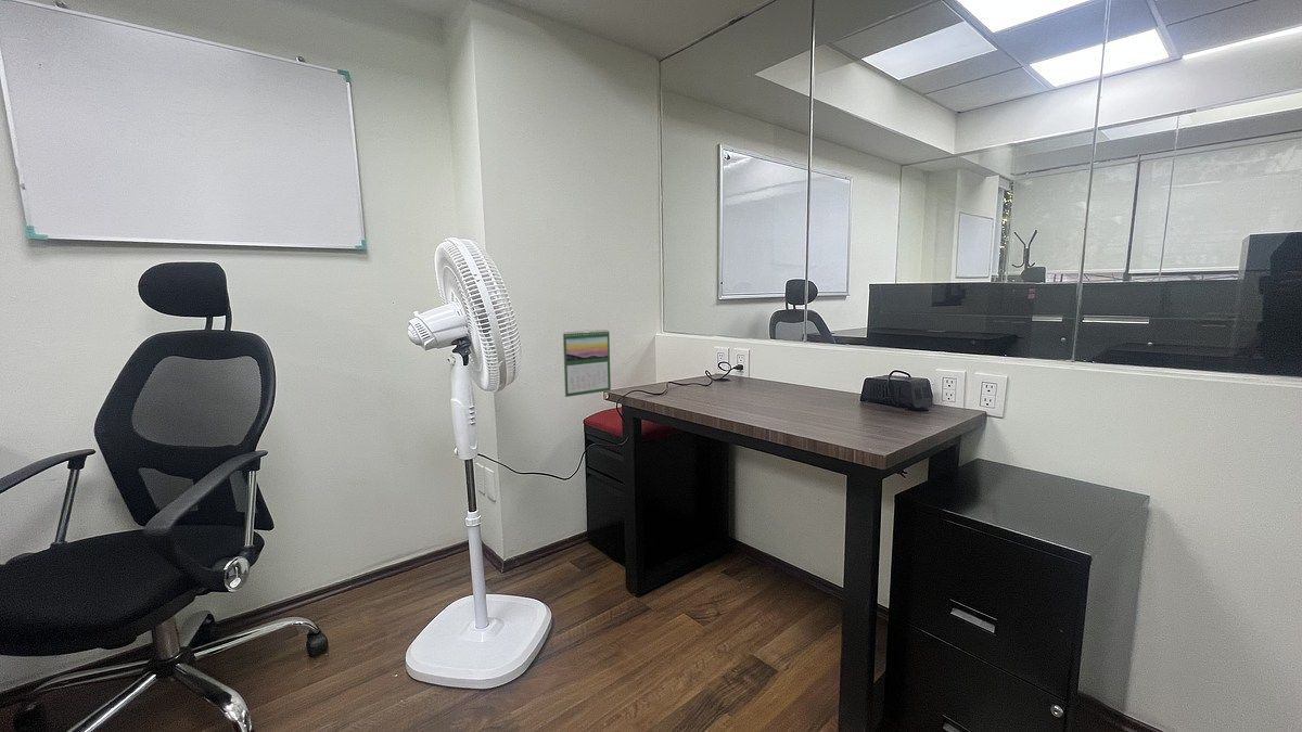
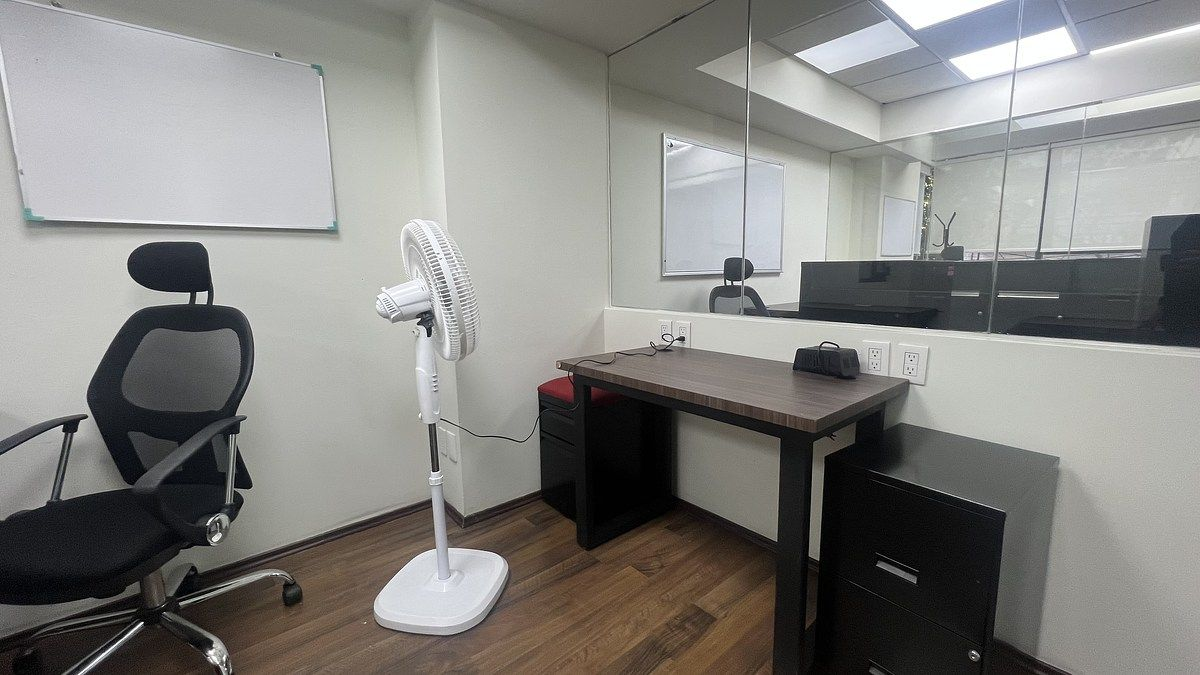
- calendar (587, 361)
